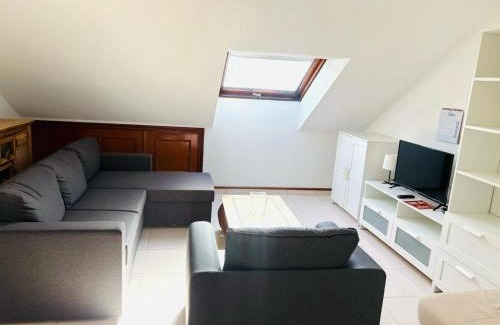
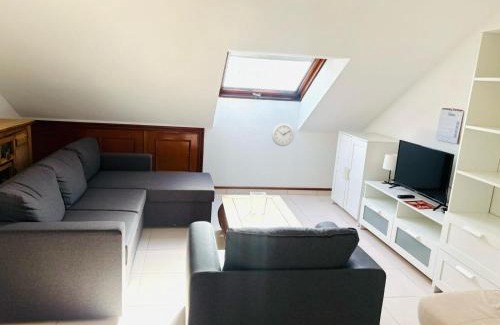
+ wall clock (283, 134)
